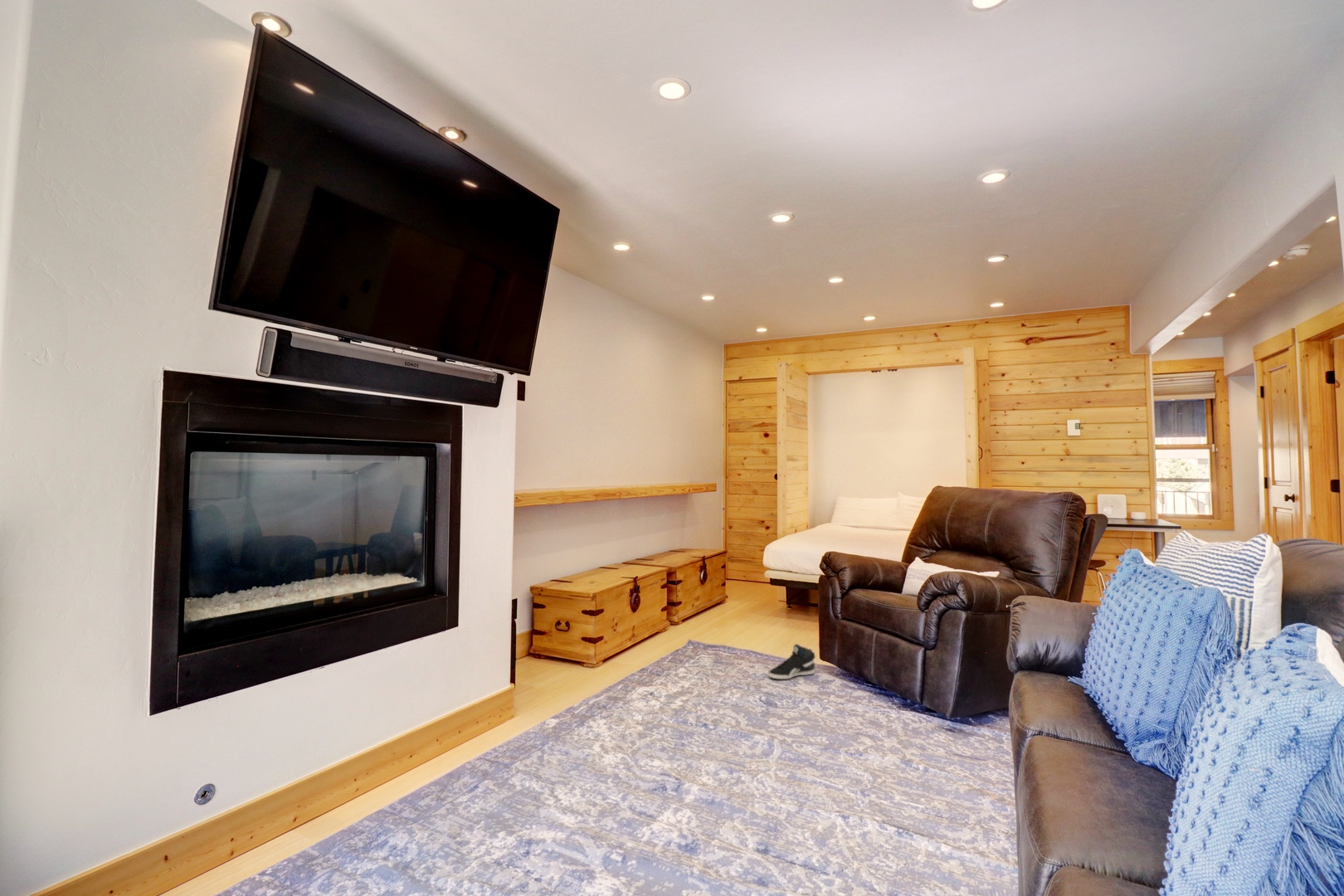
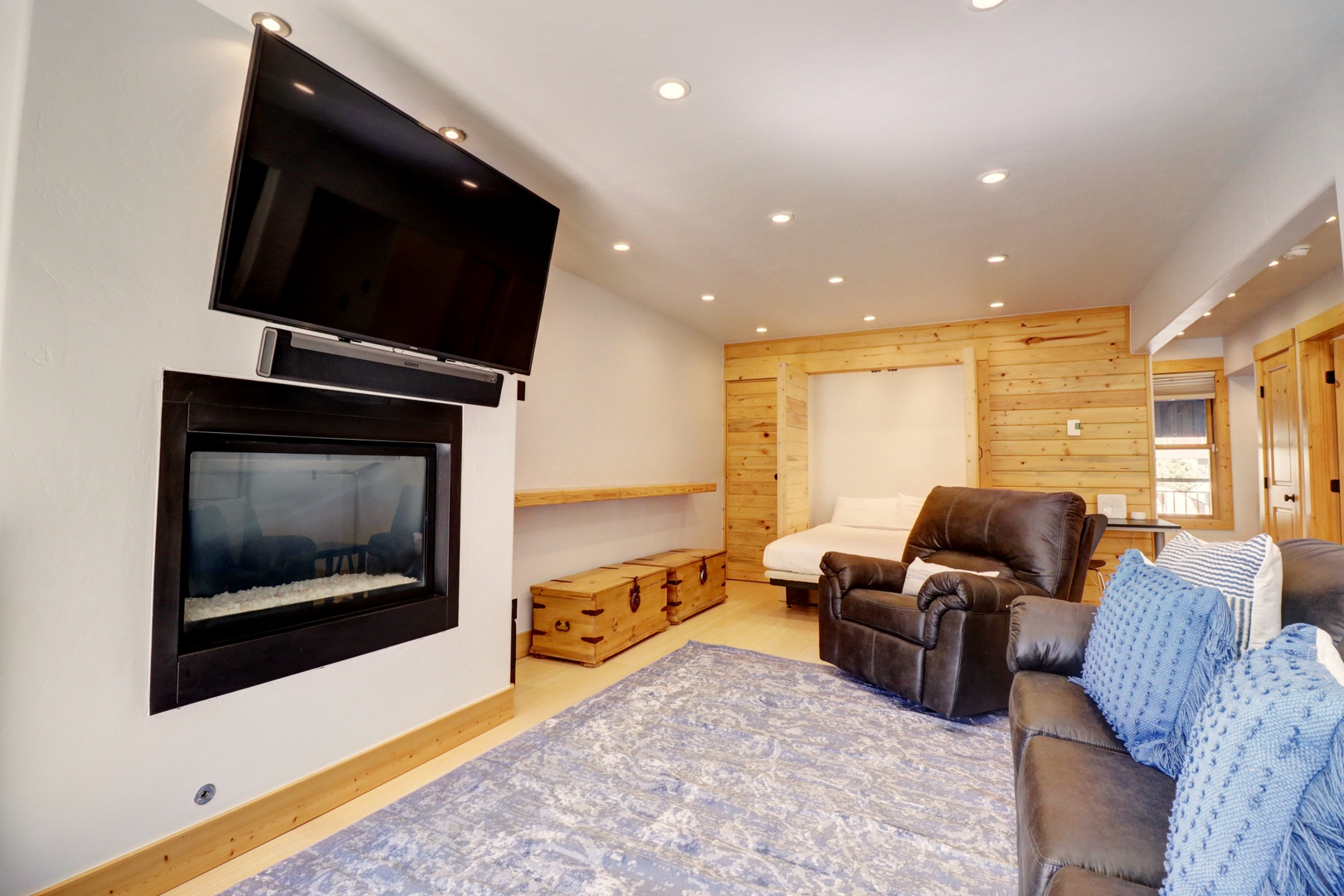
- sneaker (791, 660)
